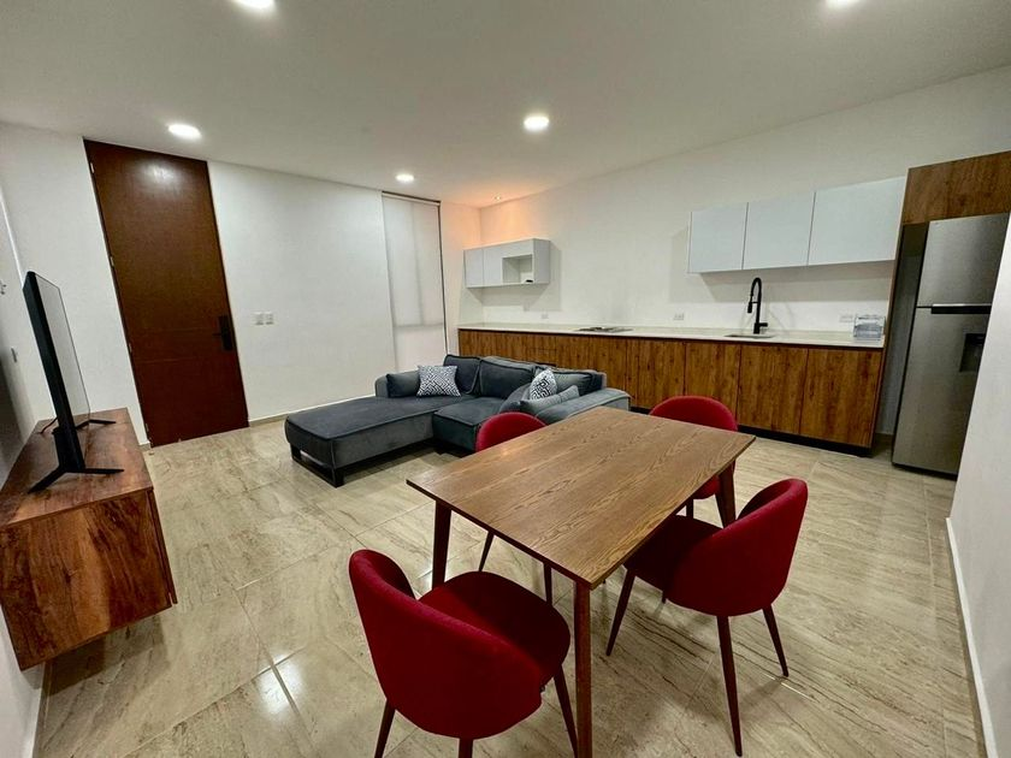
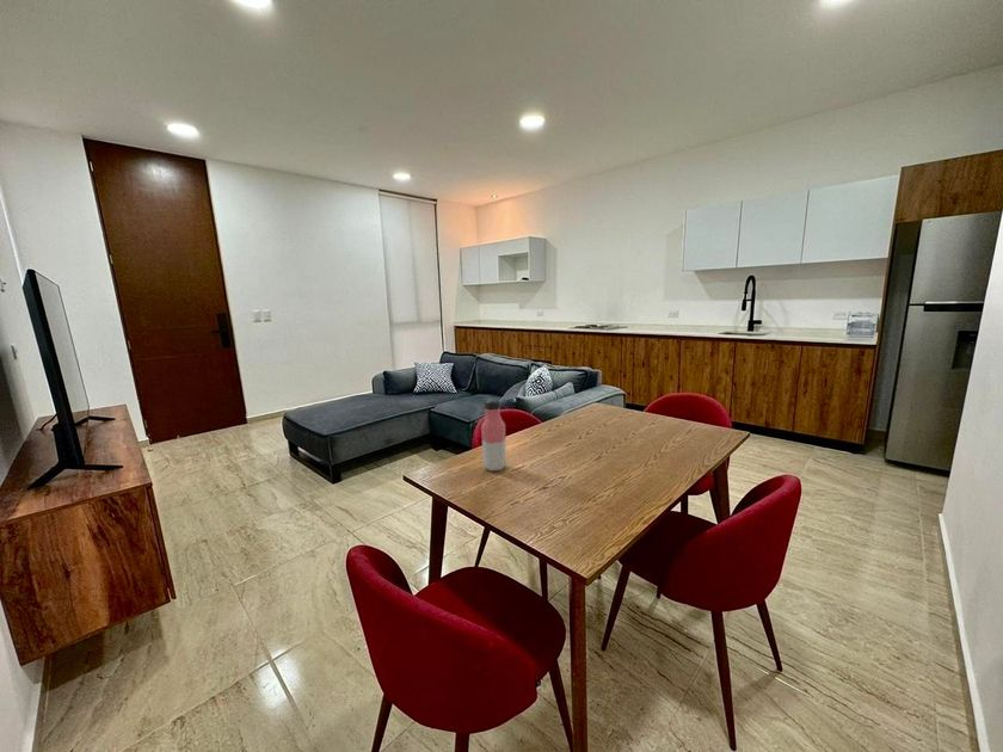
+ water bottle (493, 434)
